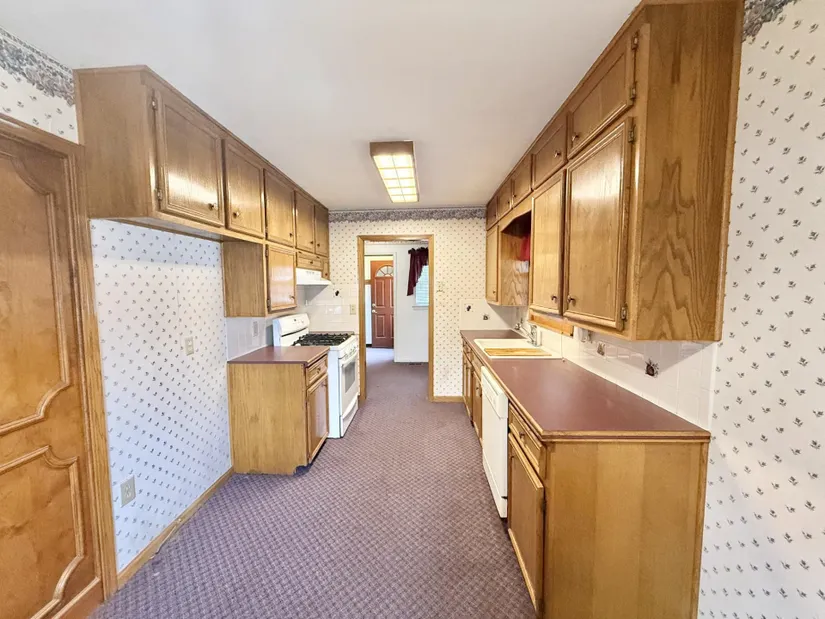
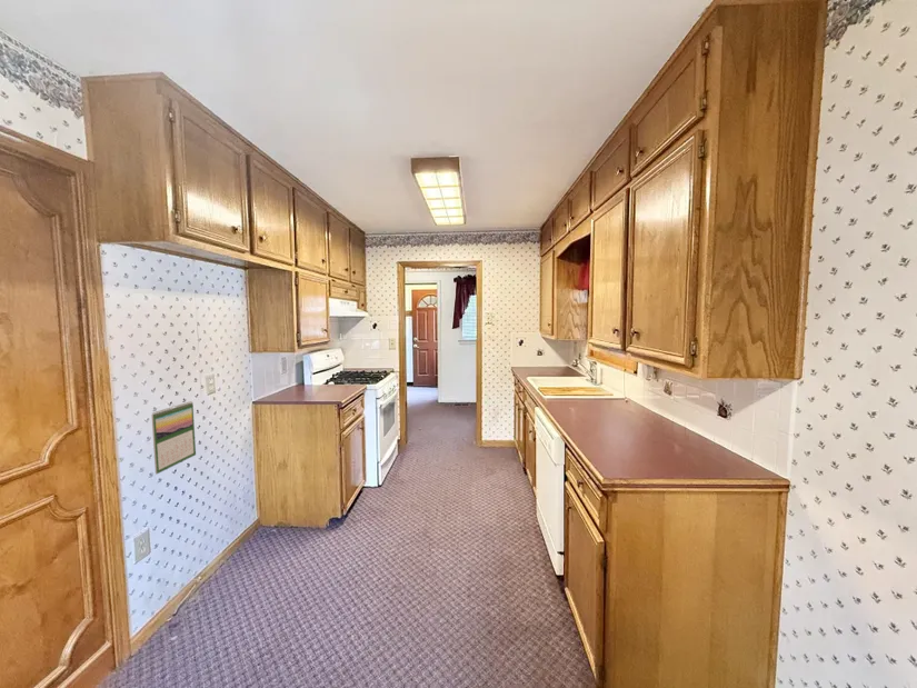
+ calendar (175, 435)
